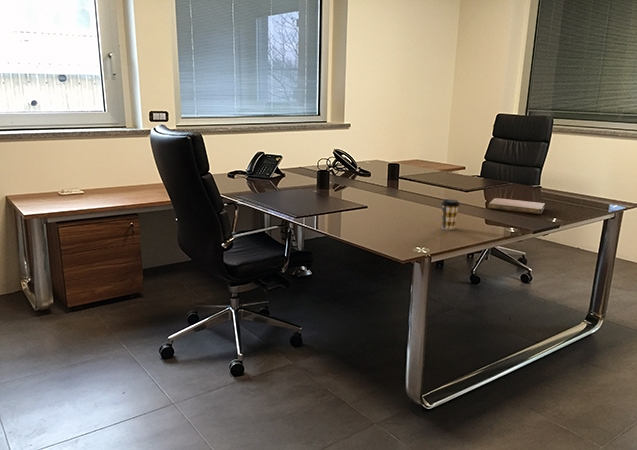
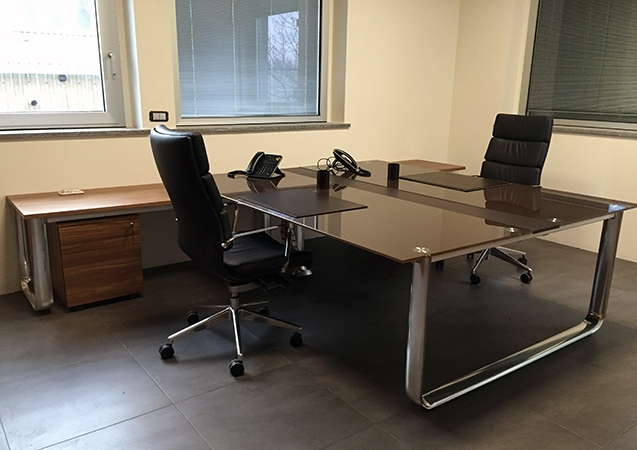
- notebook (516, 205)
- coffee cup (449, 214)
